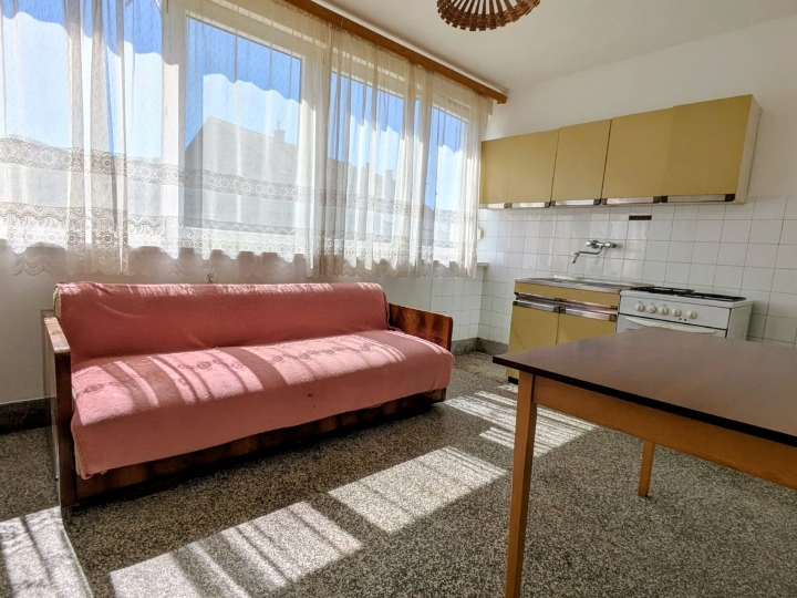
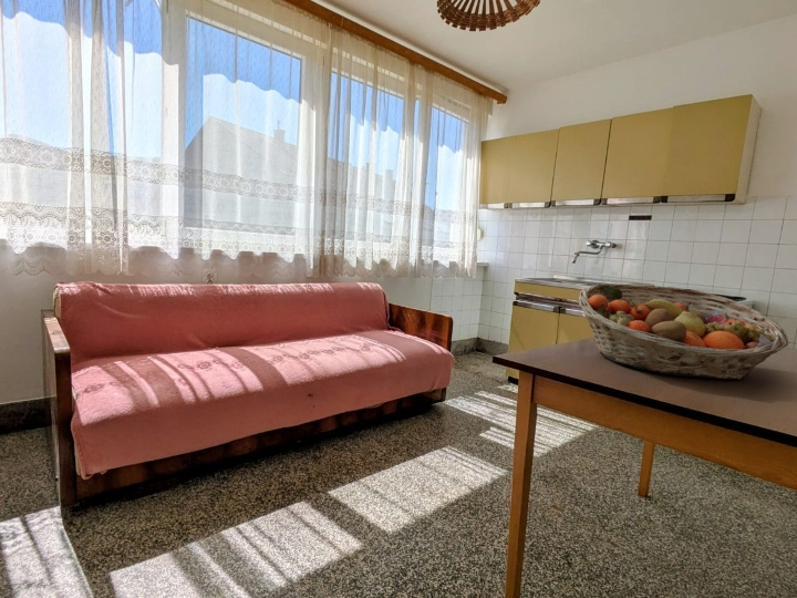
+ fruit basket (671, 326)
